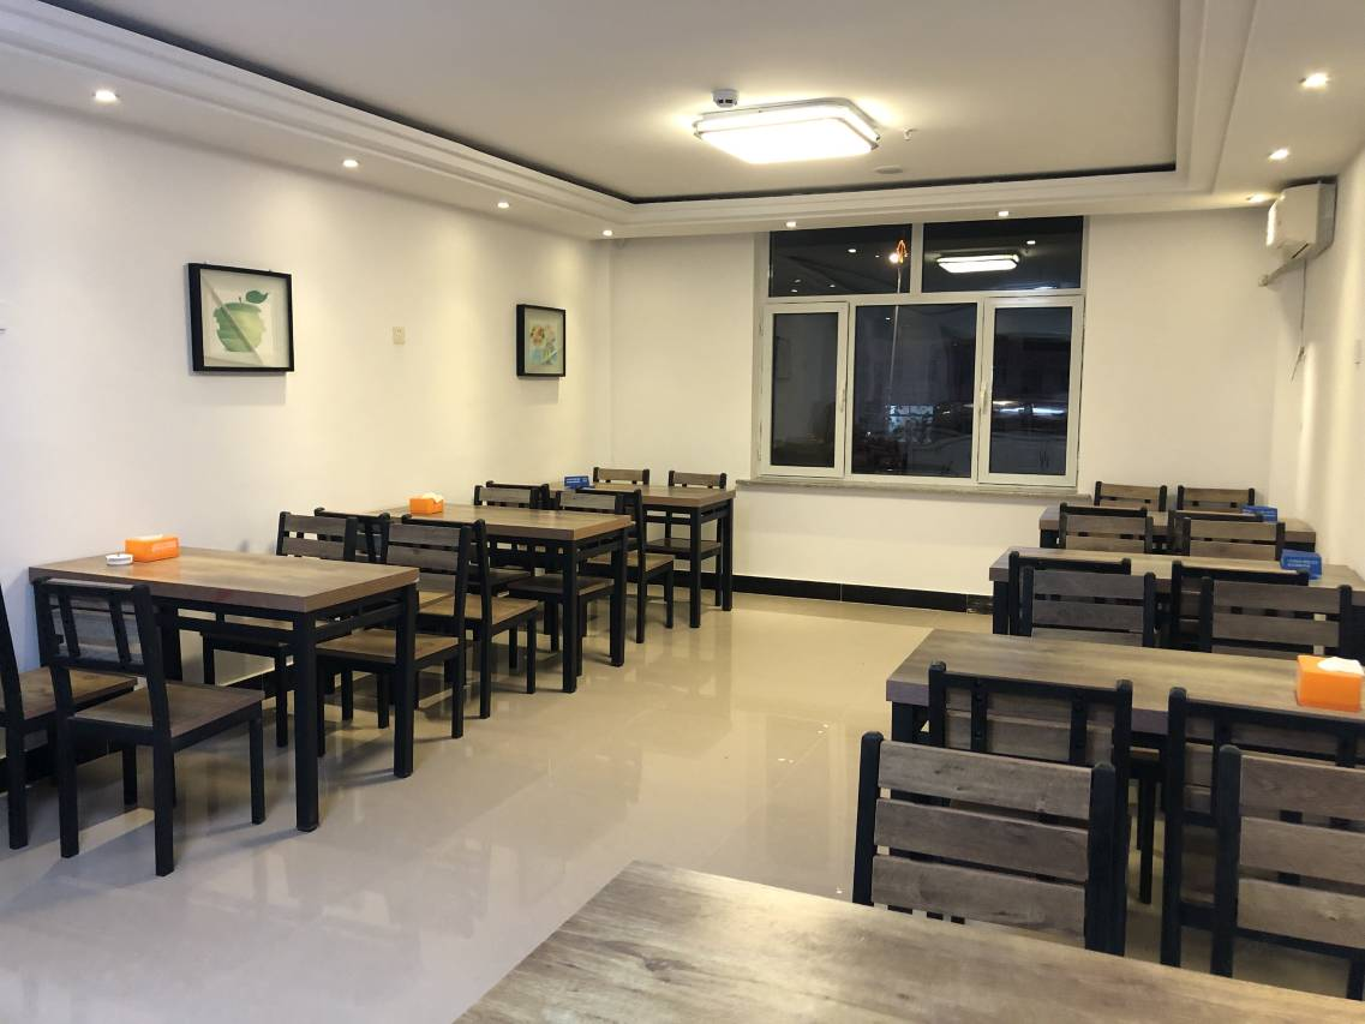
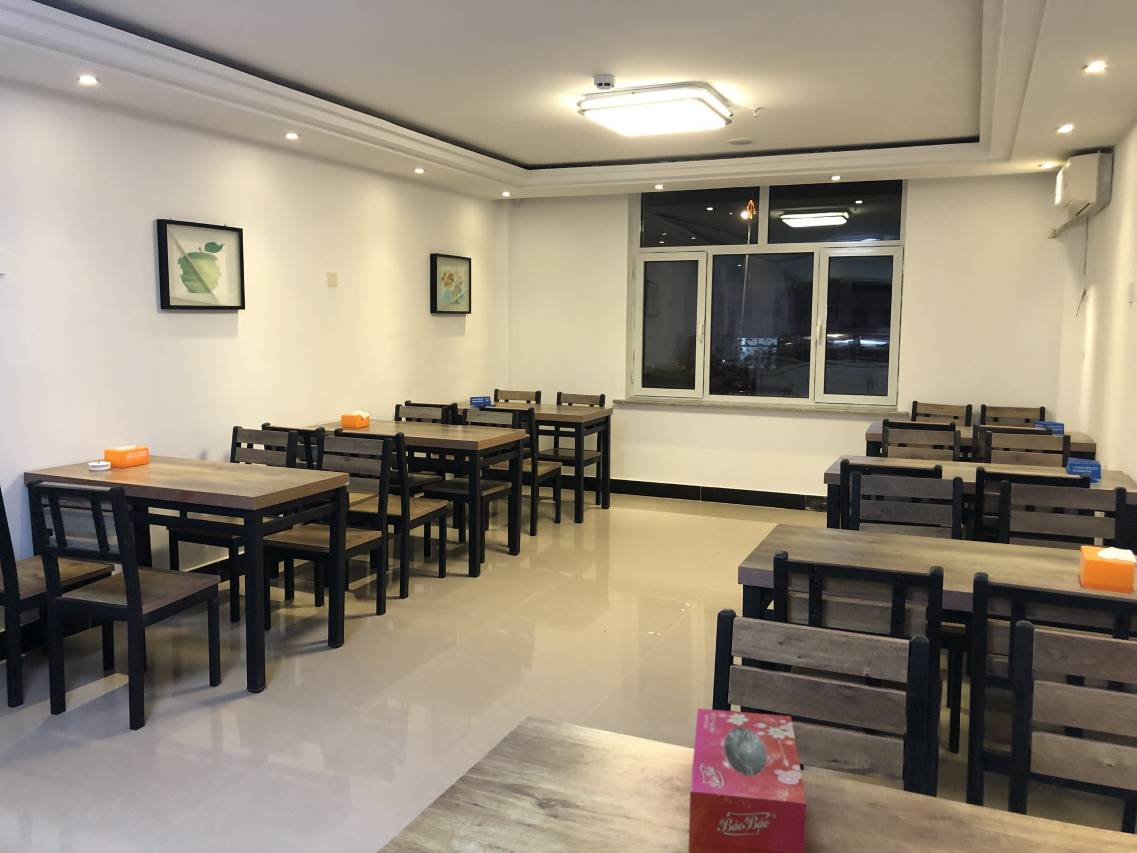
+ tissue box (744, 782)
